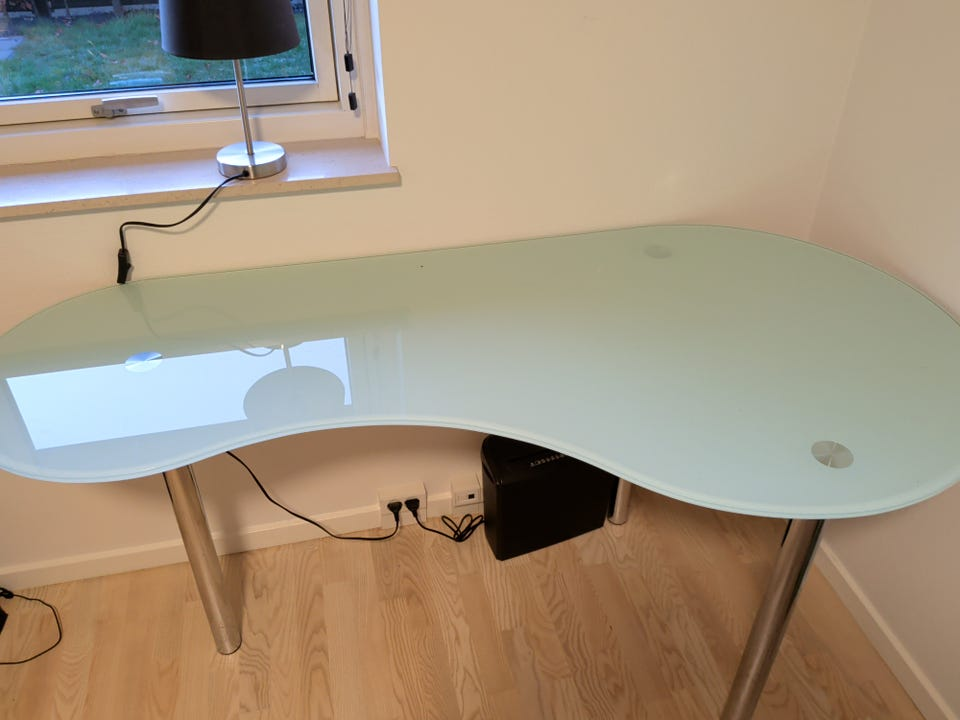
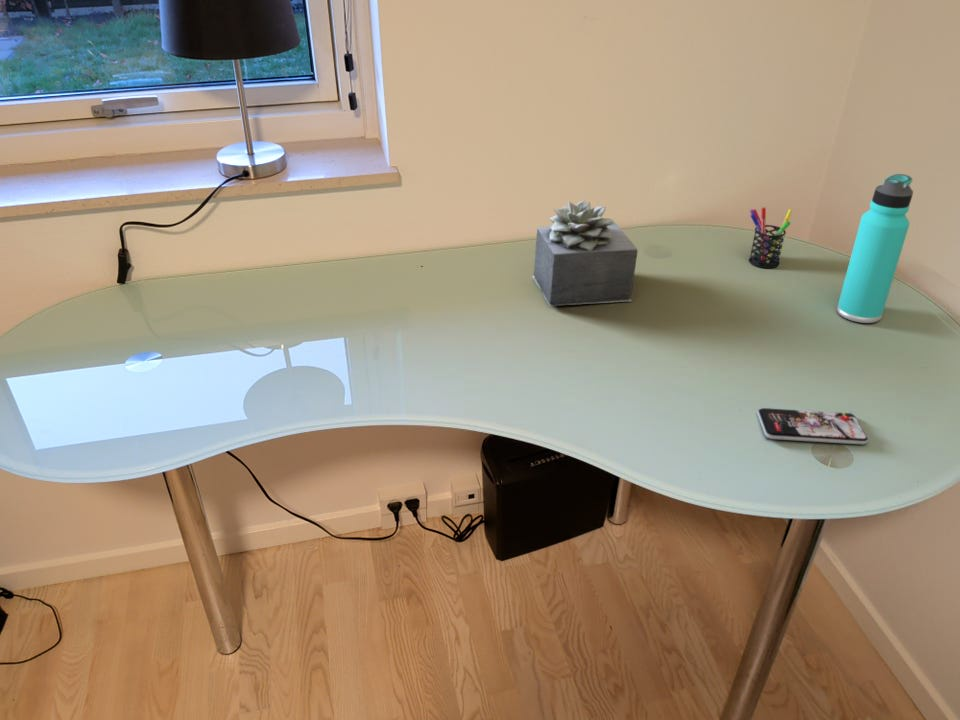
+ succulent plant (583, 247)
+ smartphone (812, 421)
+ thermos bottle (877, 249)
+ pen holder (770, 236)
